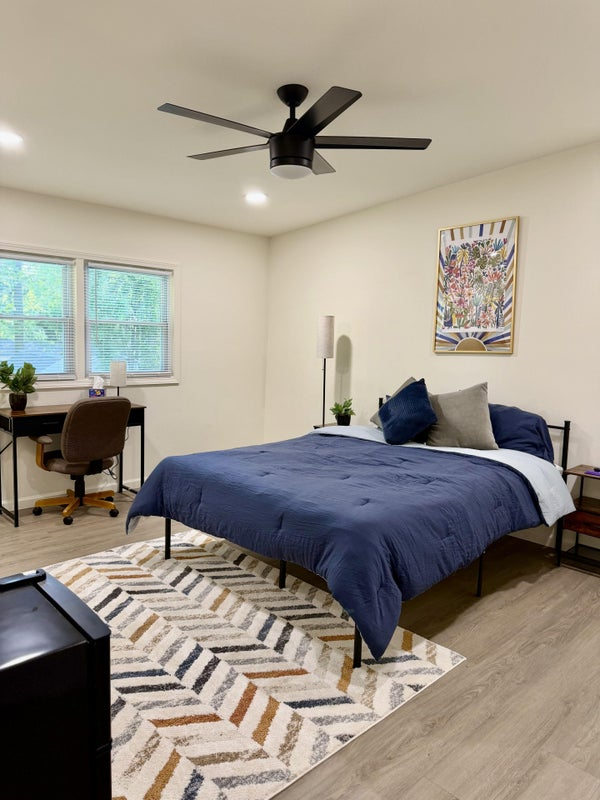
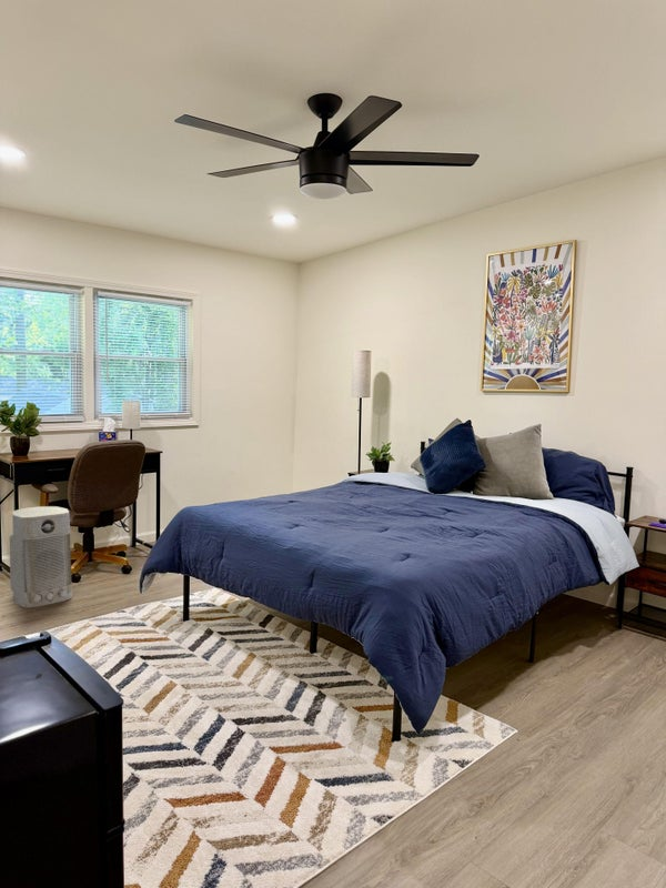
+ air purifier (40, 554)
